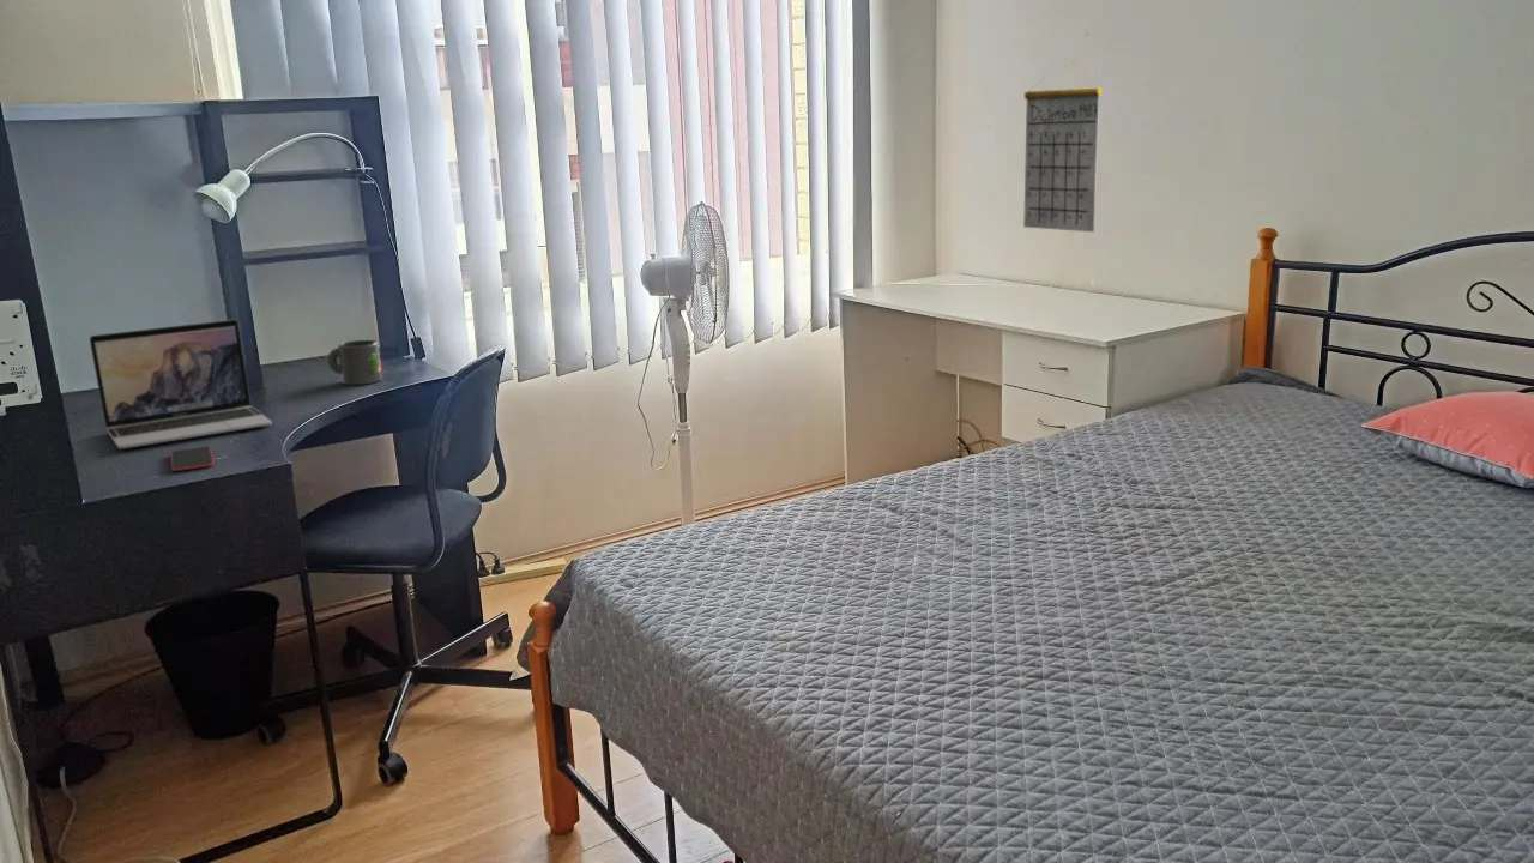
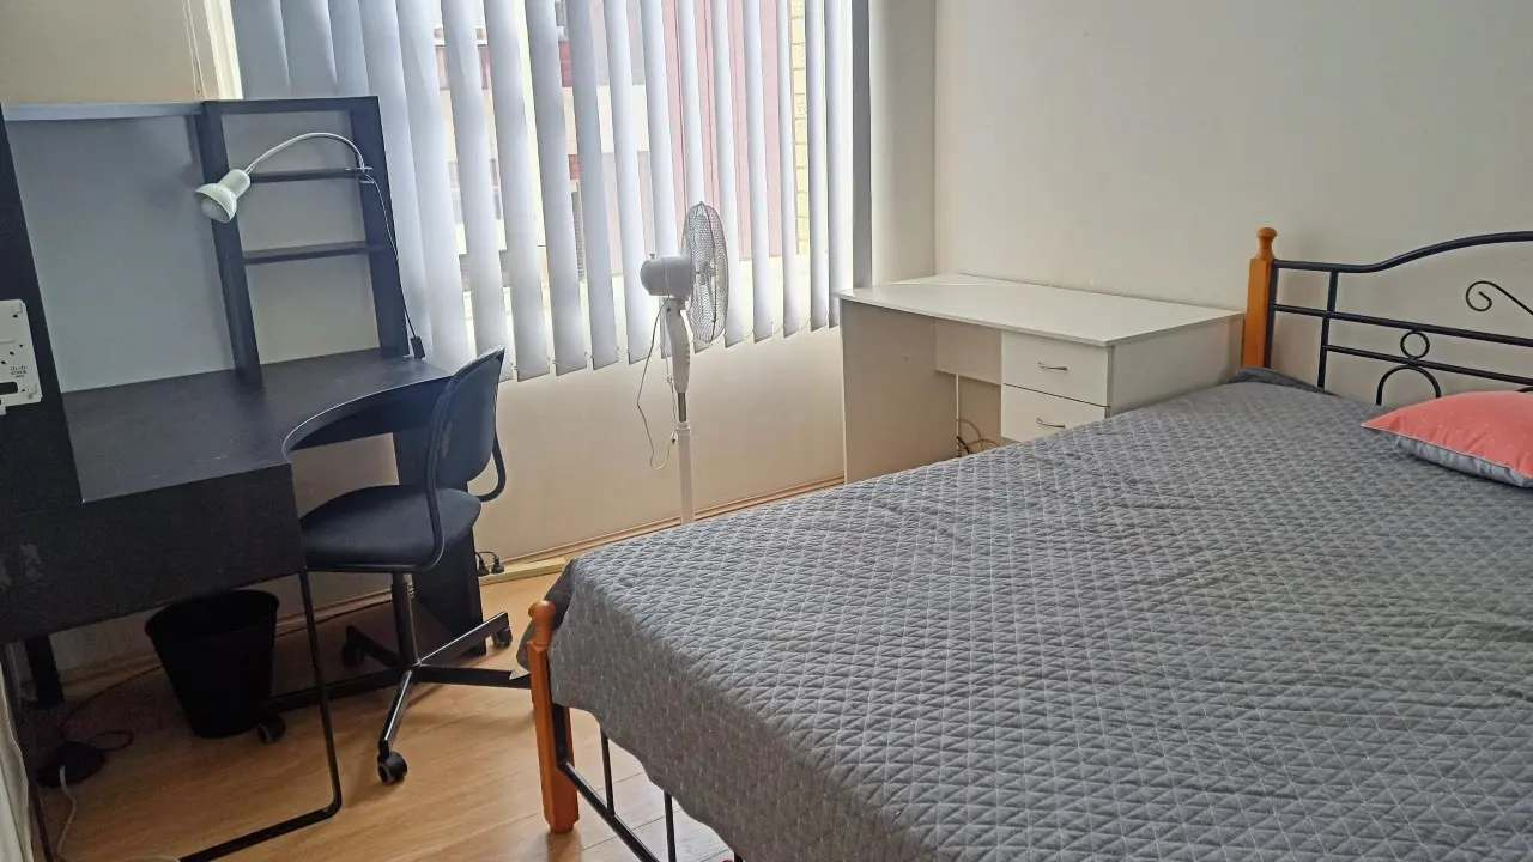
- smartphone (192, 458)
- laptop (181, 381)
- calendar (1061, 144)
- mug (354, 362)
